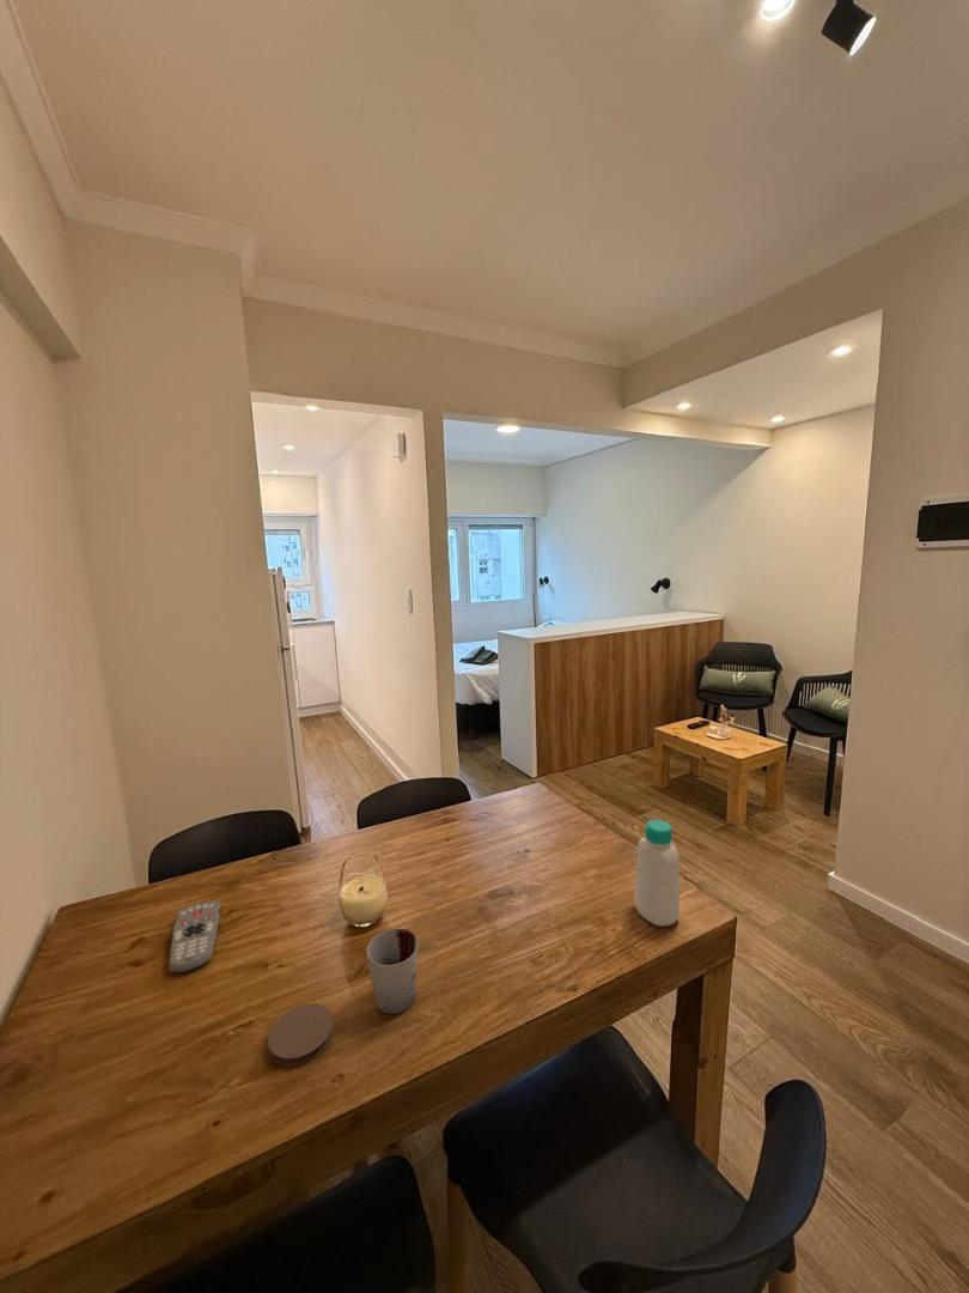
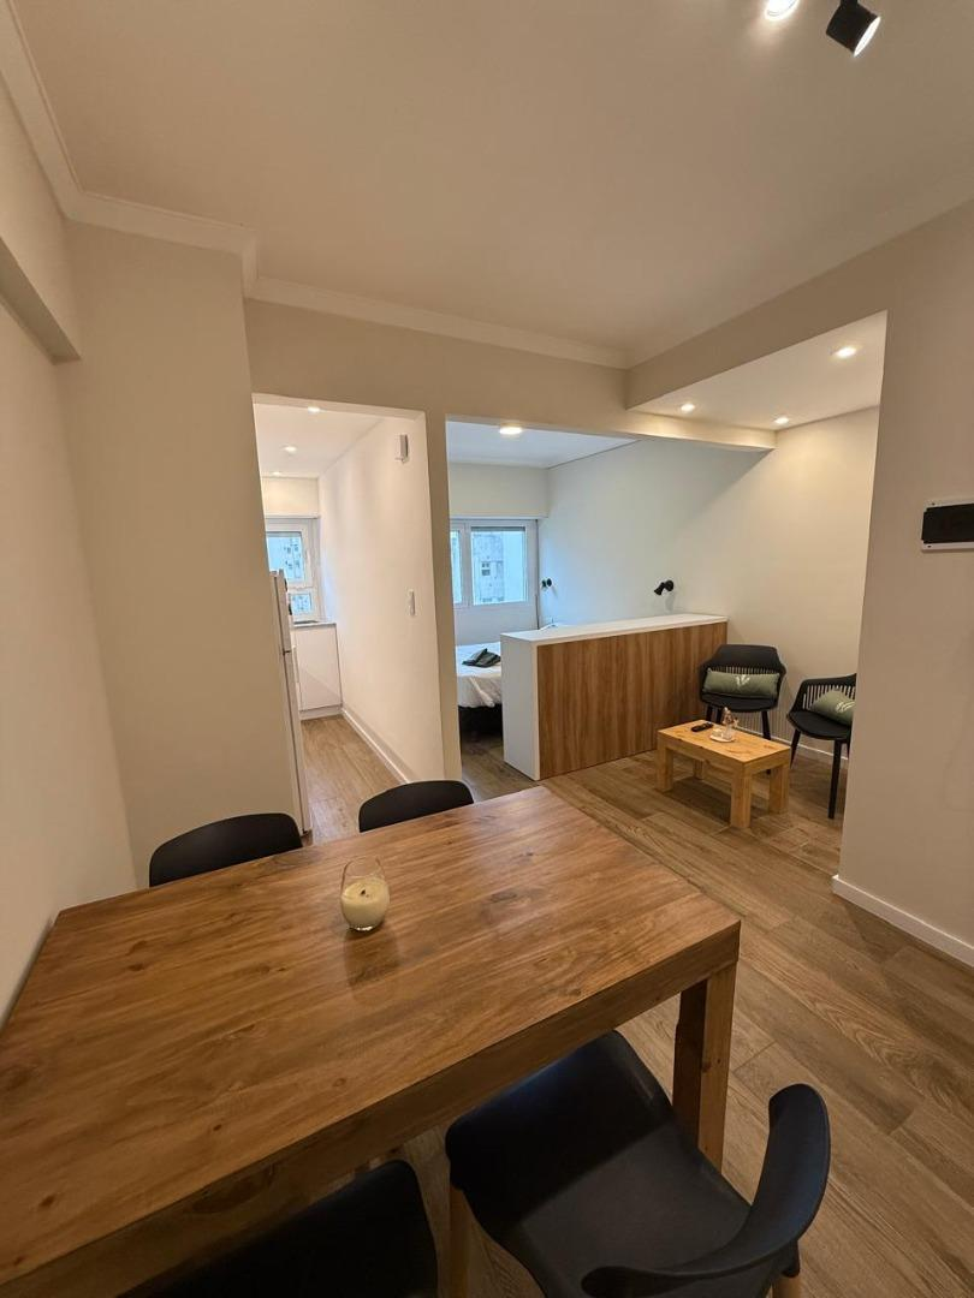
- coaster (301, 1032)
- remote control (194, 935)
- bottle (657, 869)
- cup (395, 964)
